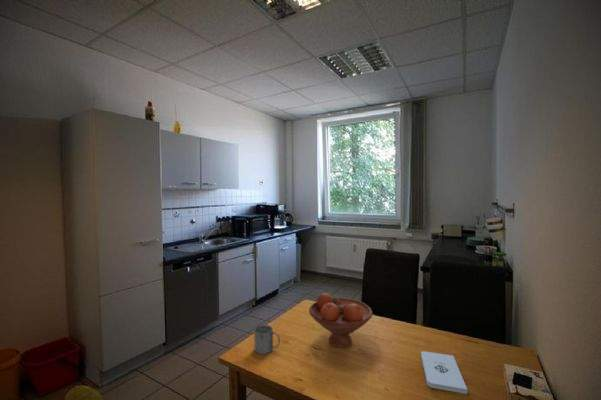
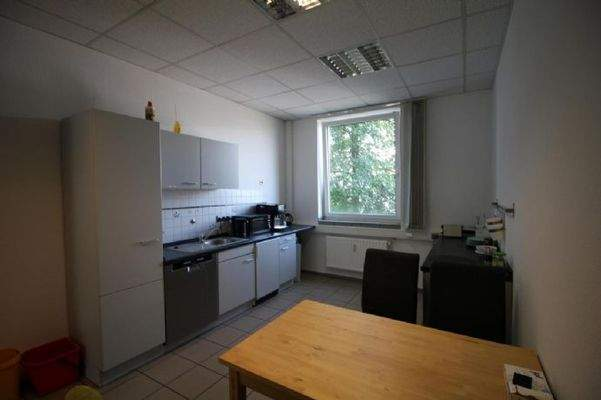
- mug (267, 339)
- fruit bowl (340, 319)
- notepad (441, 370)
